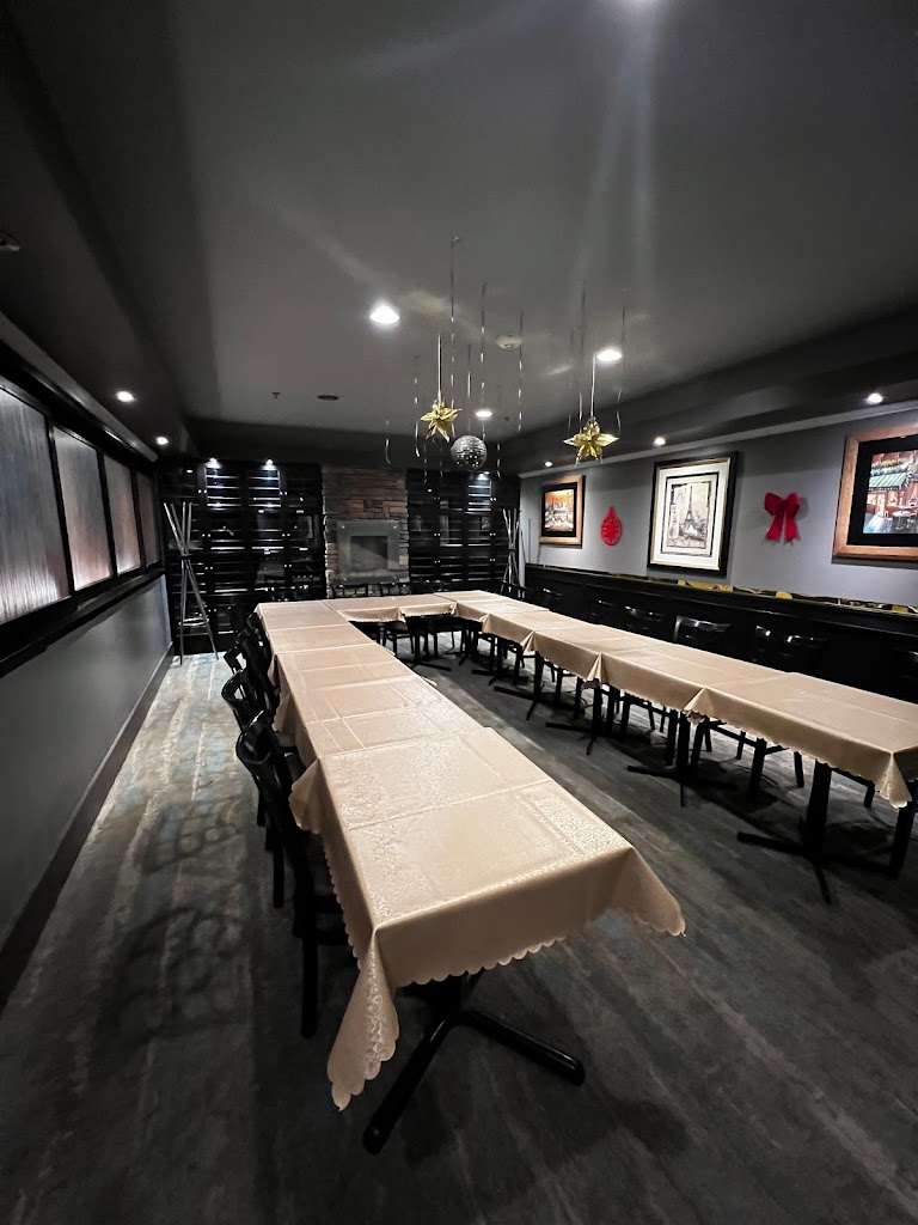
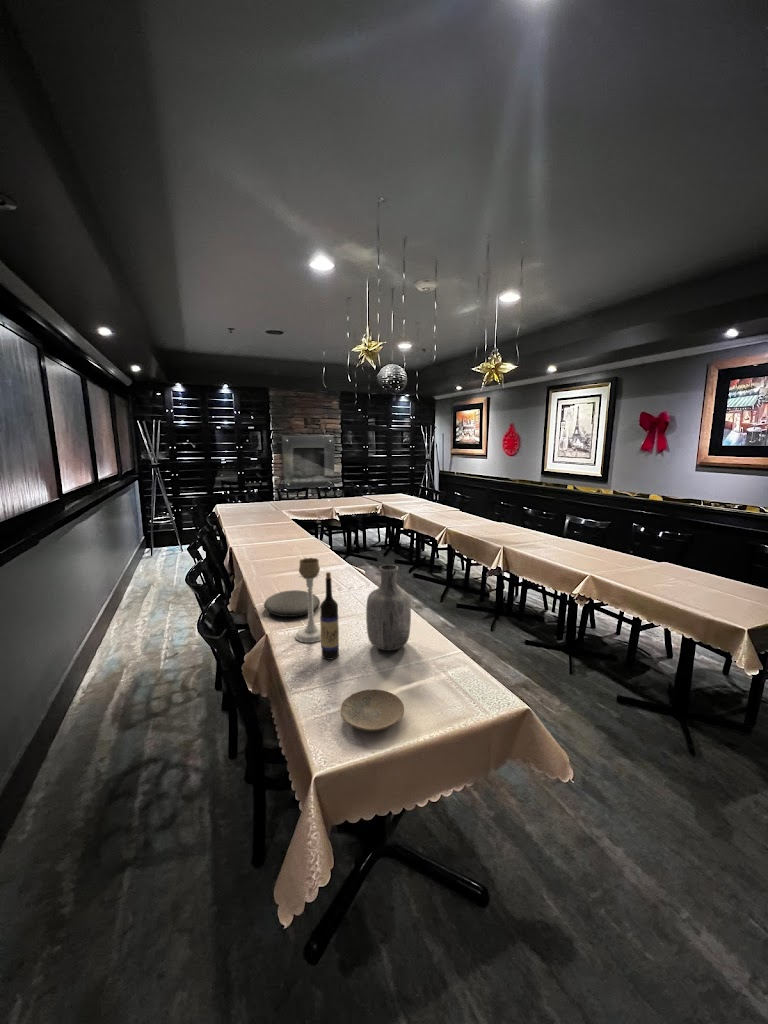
+ plate (292, 602)
+ vase (388, 607)
+ plate (372, 712)
+ candle holder (310, 598)
+ wine bottle (329, 614)
